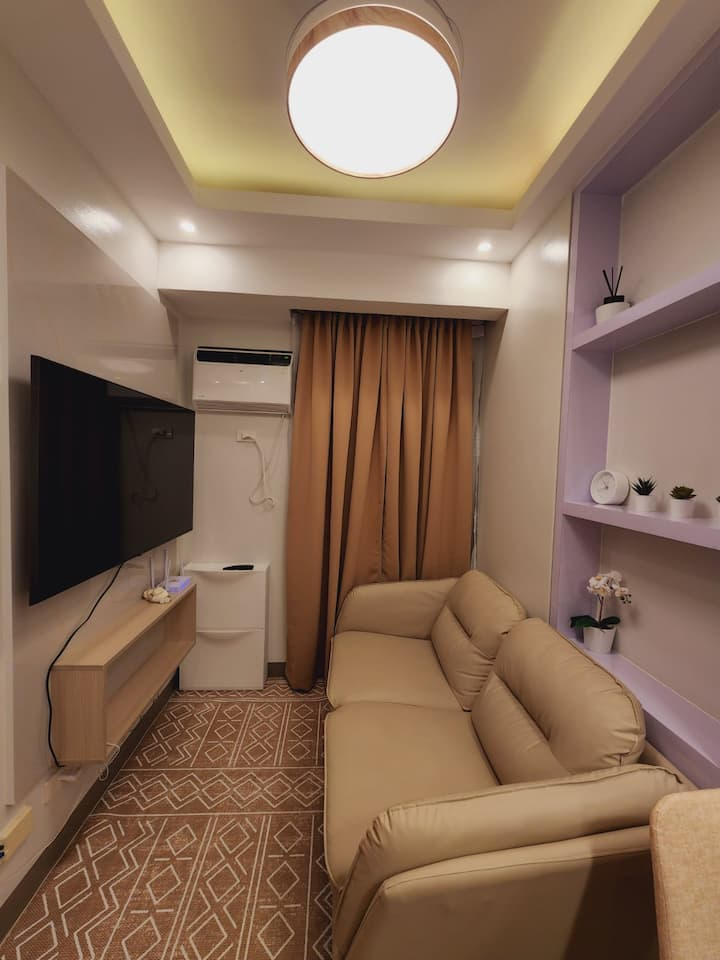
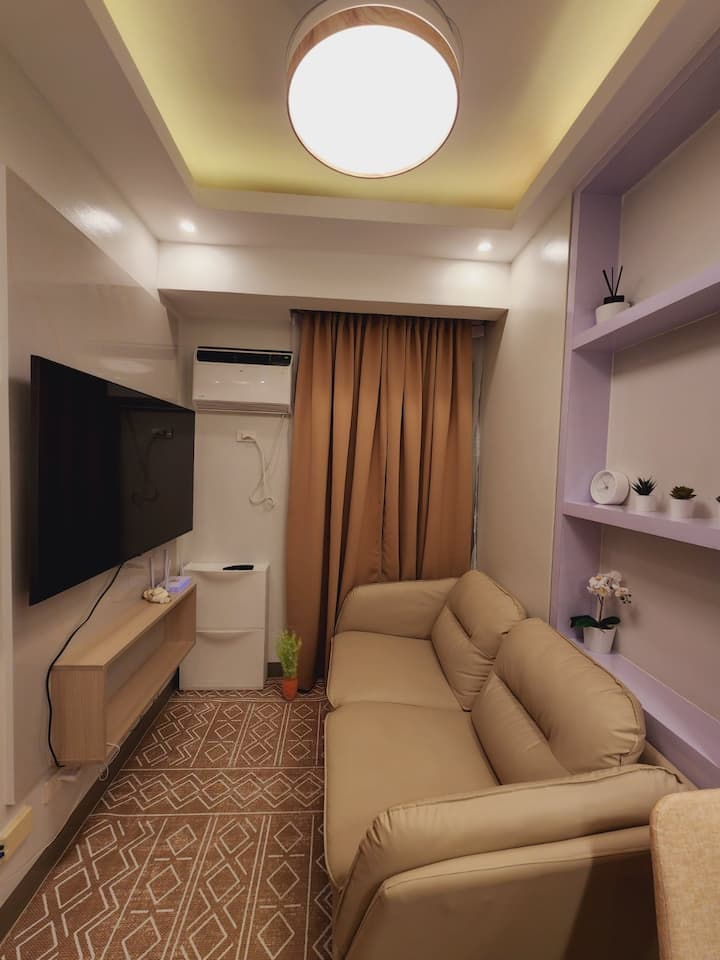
+ potted plant (286, 666)
